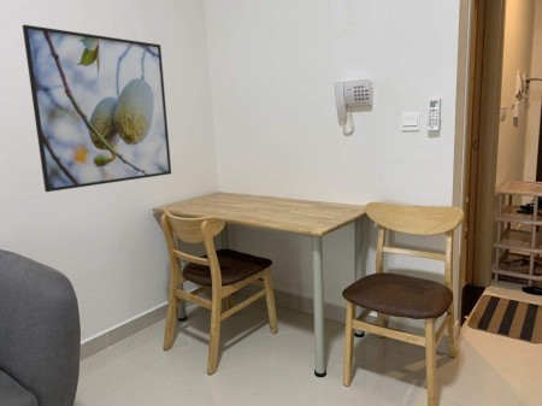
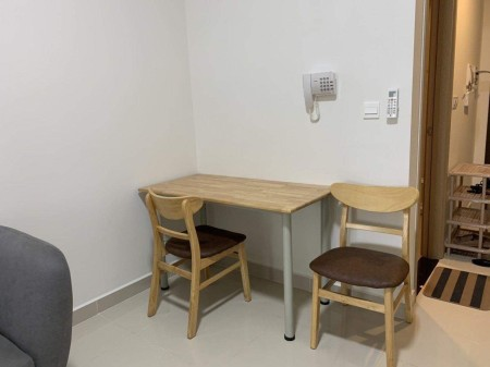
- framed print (107, 111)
